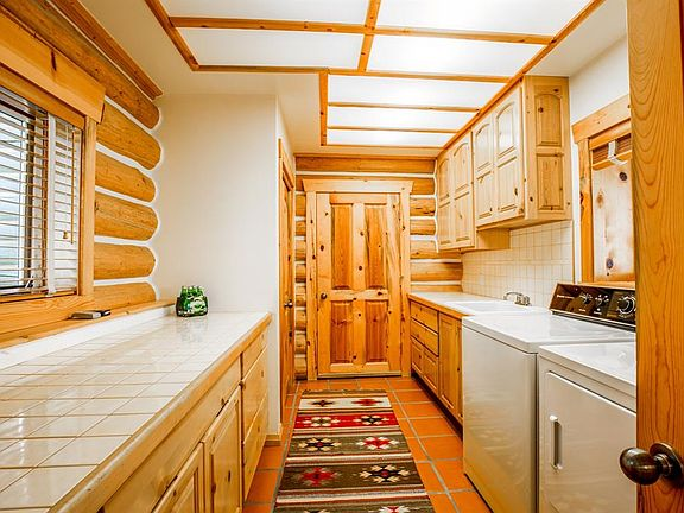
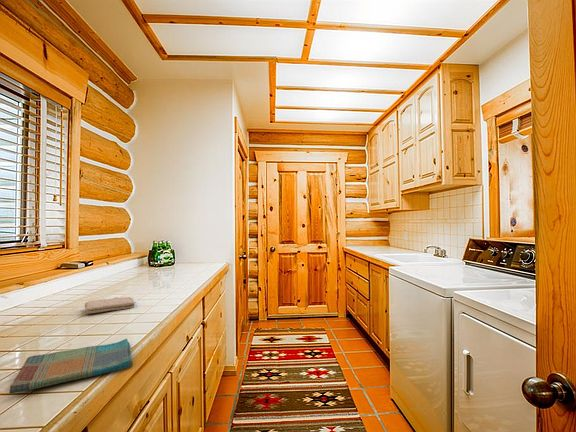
+ washcloth (110, 304)
+ dish towel (79, 361)
